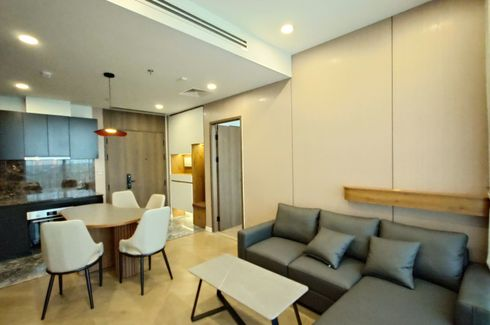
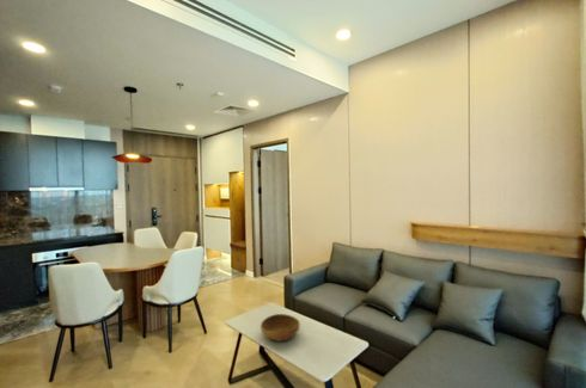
+ bowl (280, 328)
